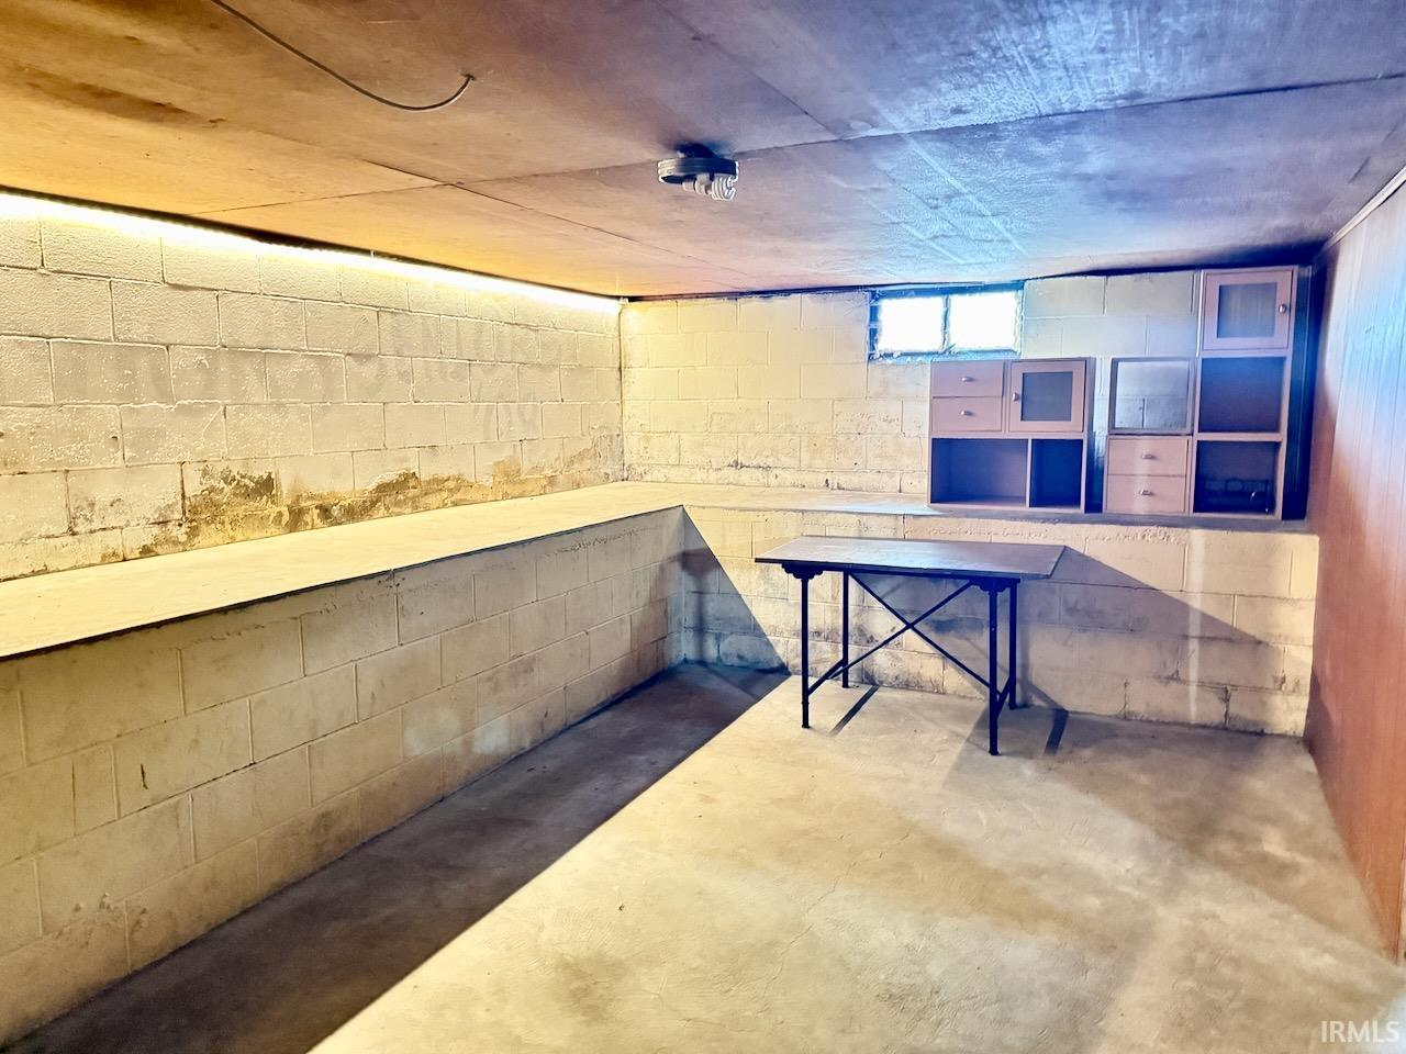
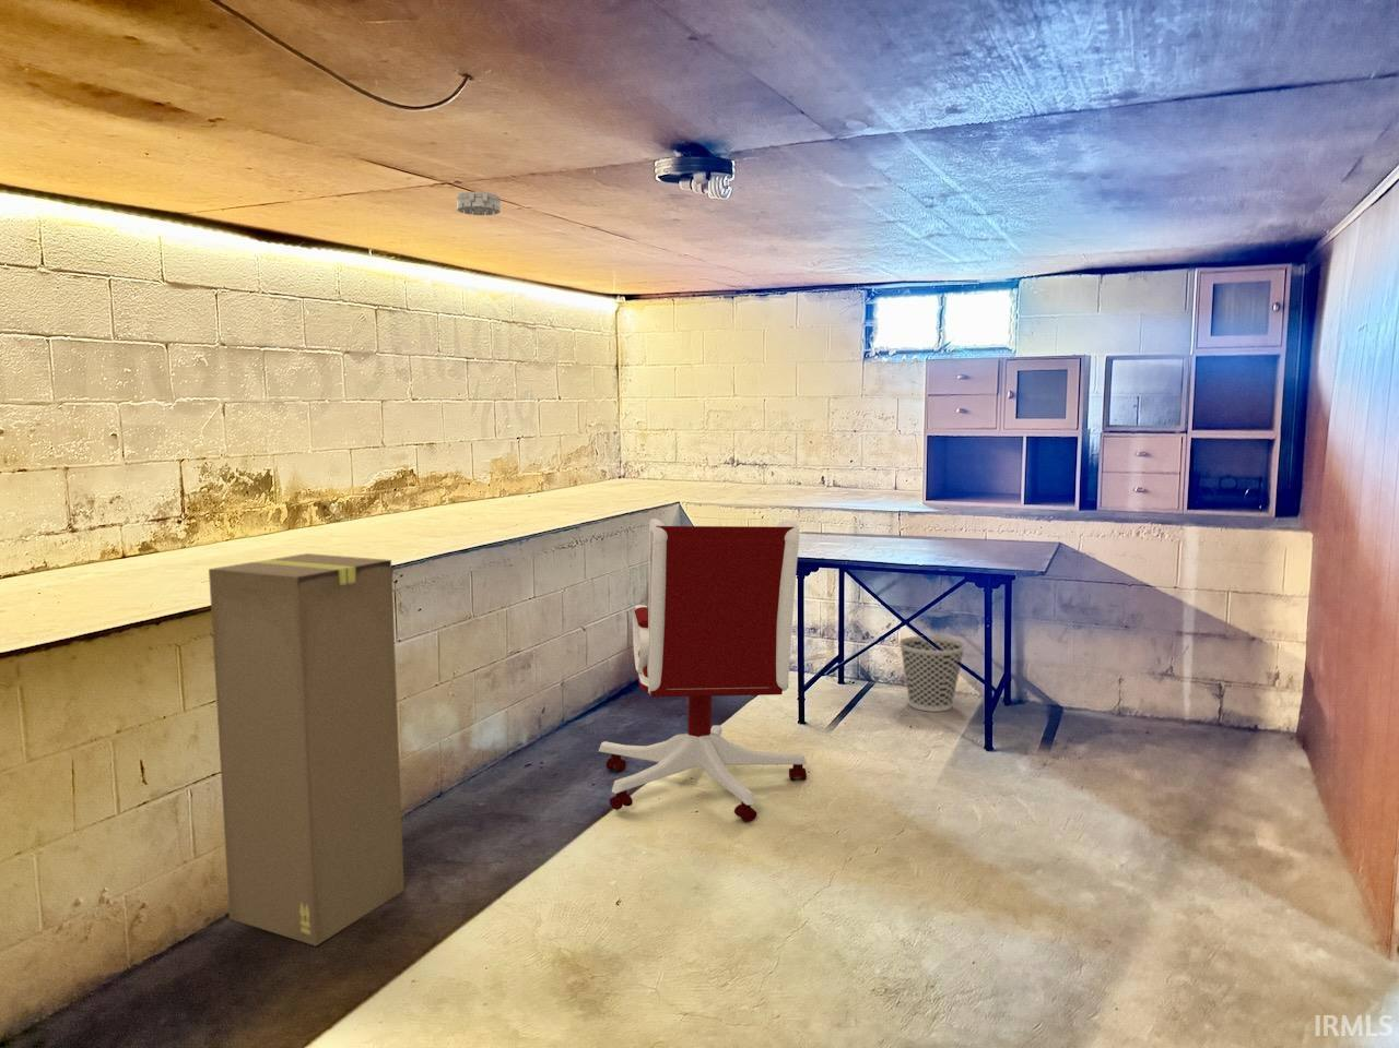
+ office chair (701, 651)
+ cardboard box (311, 736)
+ wastebasket (931, 674)
+ smoke detector (478, 201)
